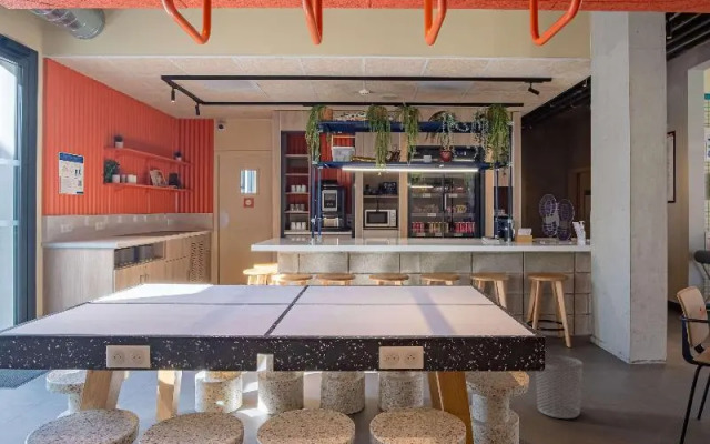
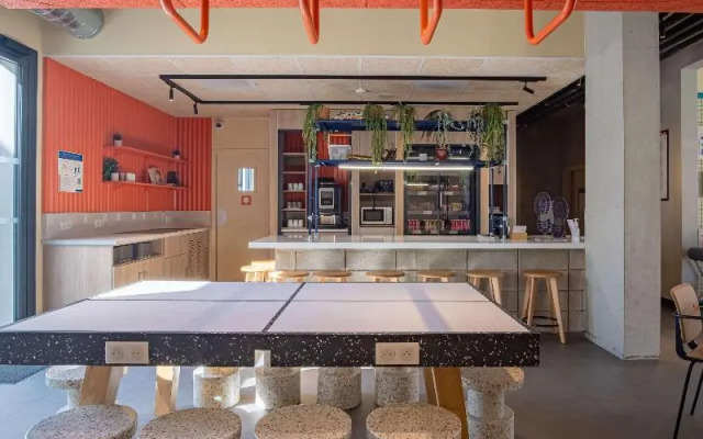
- waste bin (558, 385)
